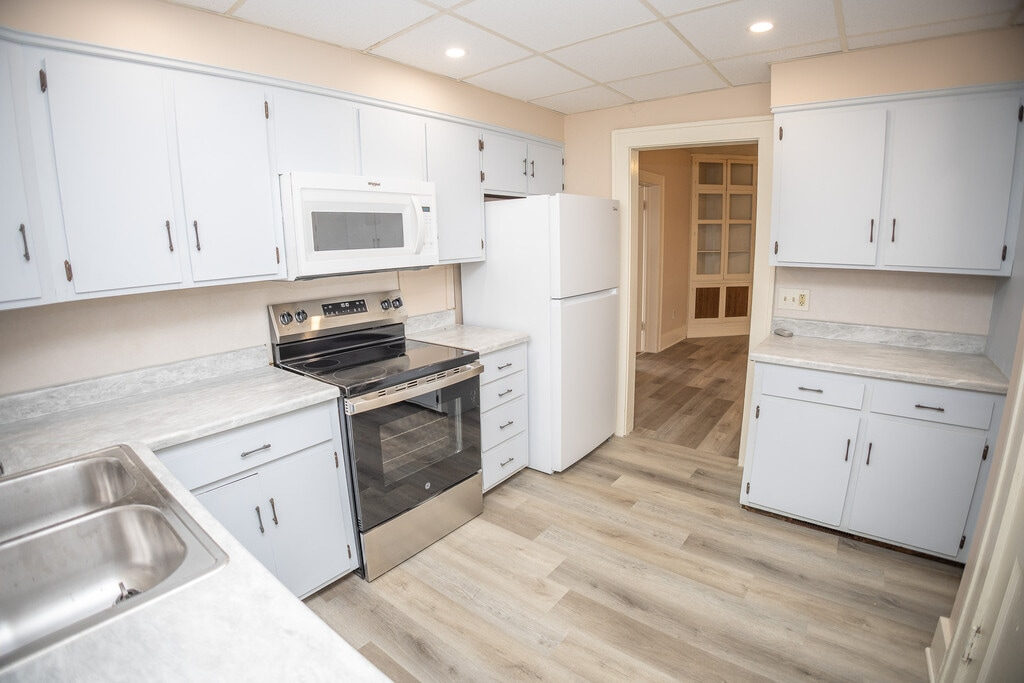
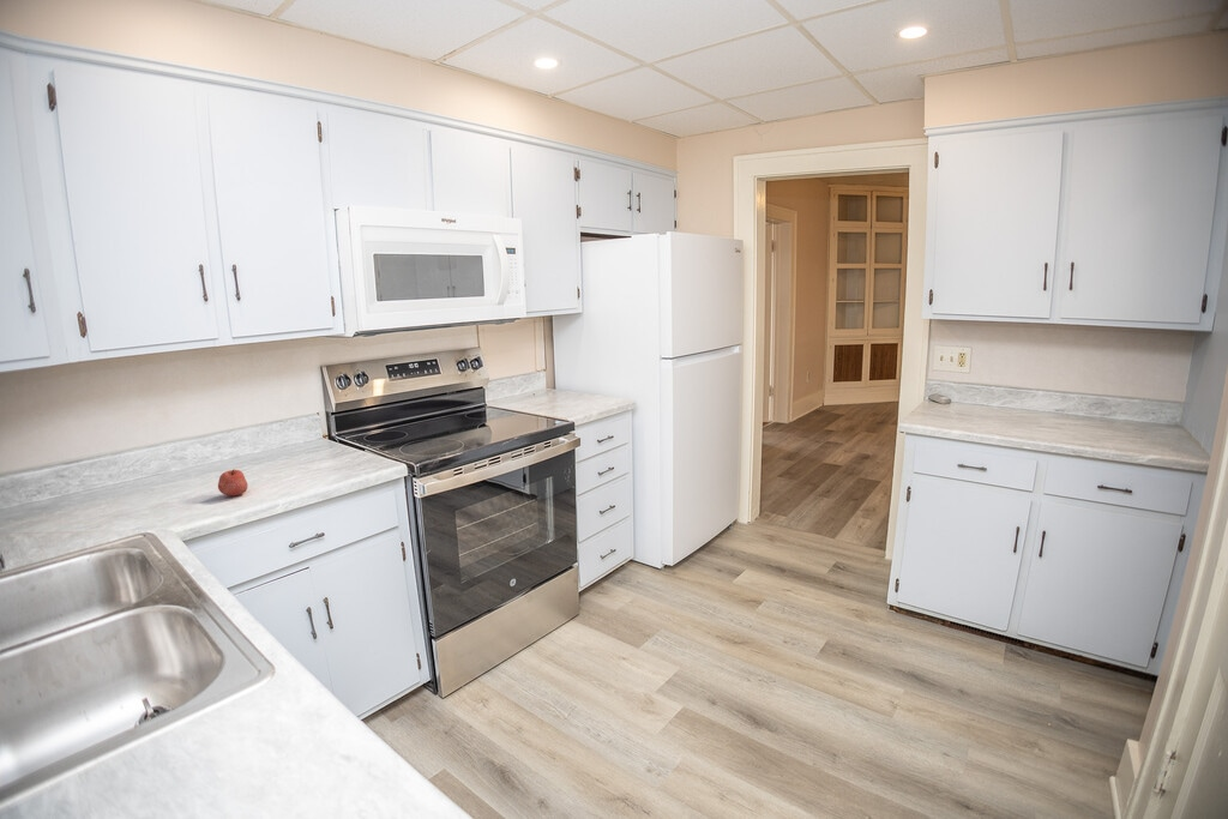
+ apple (233, 481)
